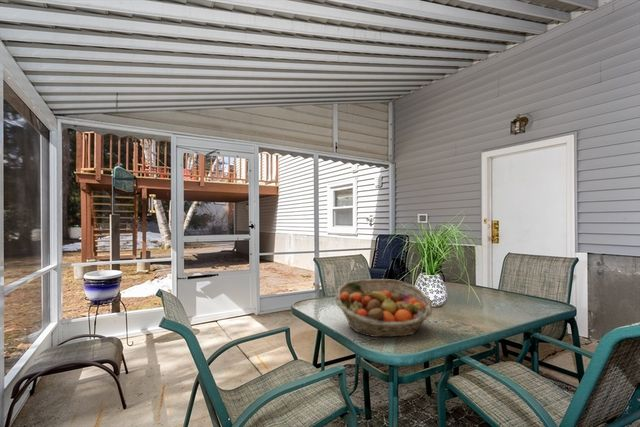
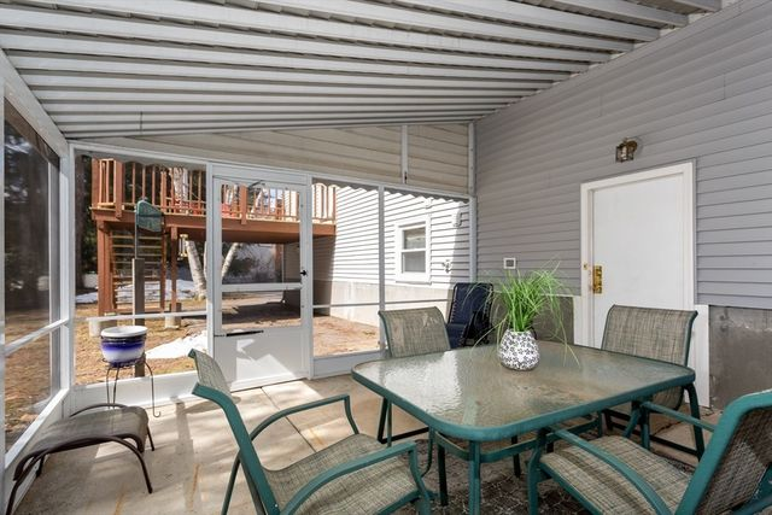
- fruit basket (382, 306)
